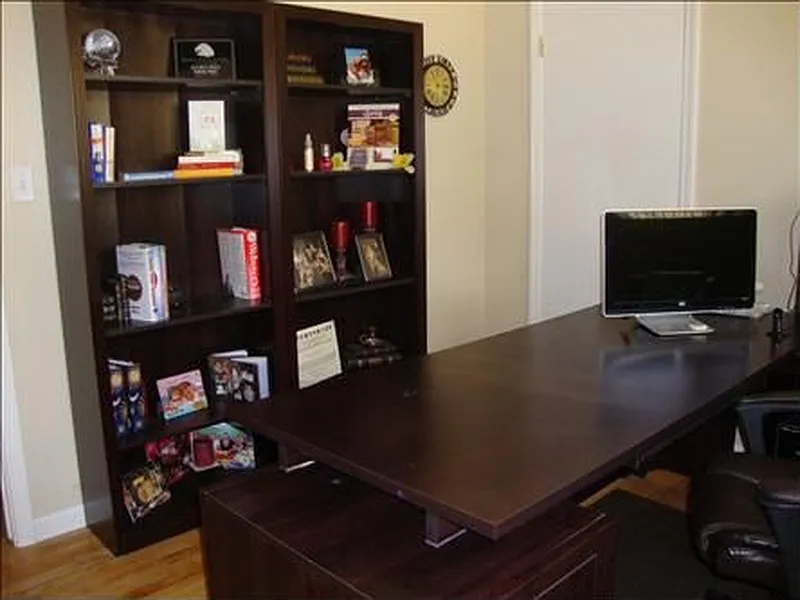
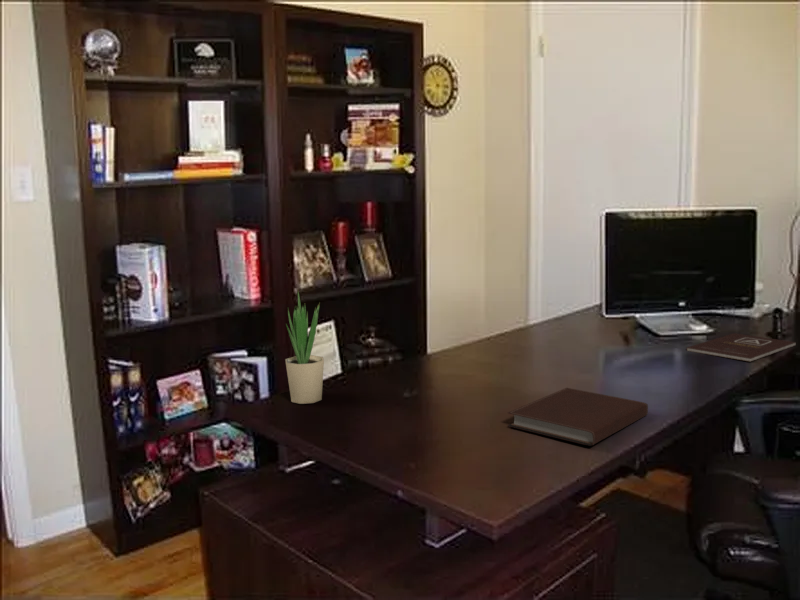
+ notebook (578, 414)
+ book (741, 346)
+ potted plant (305, 344)
